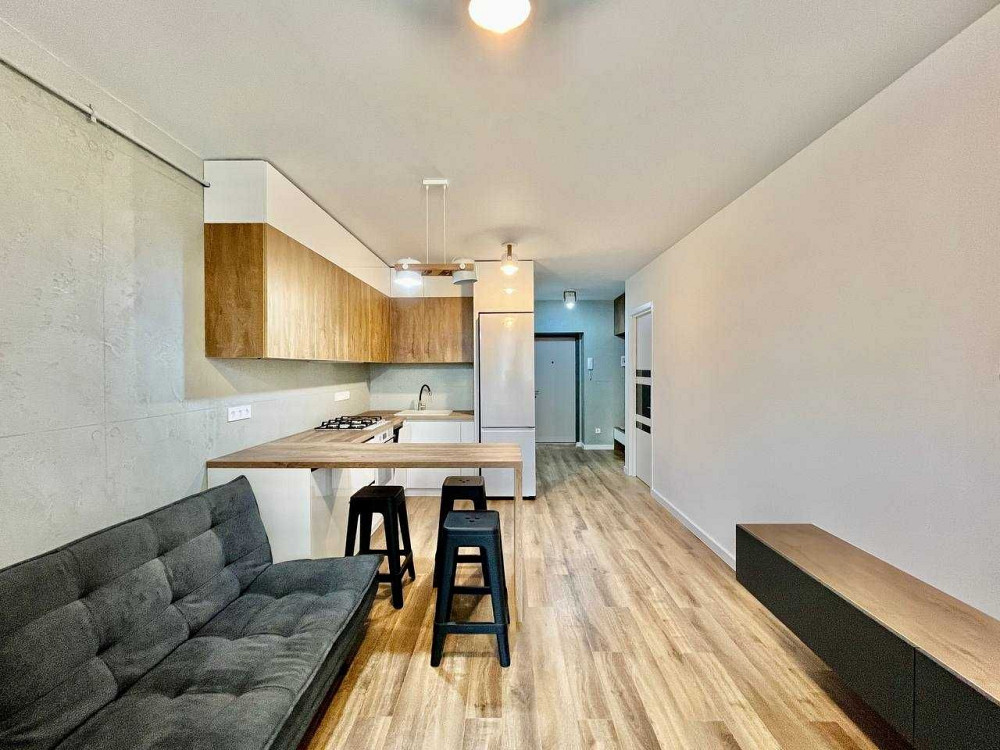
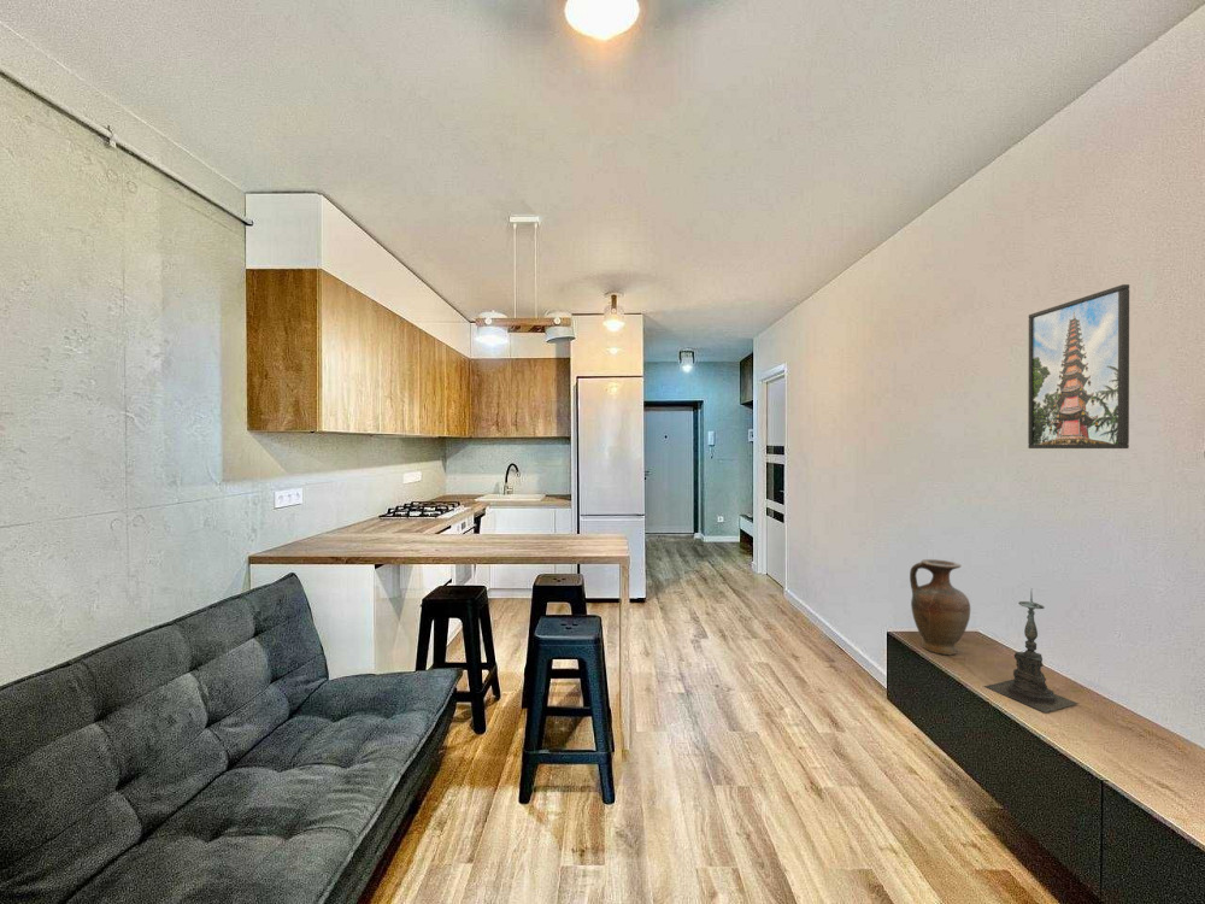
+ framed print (1072, 375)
+ vase (939, 605)
+ candle holder (1029, 641)
